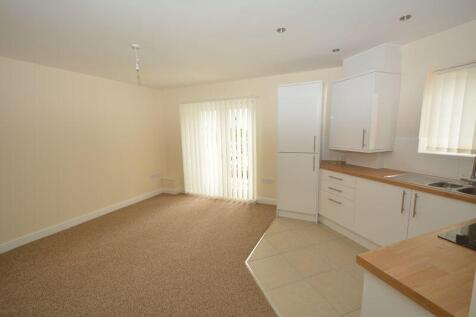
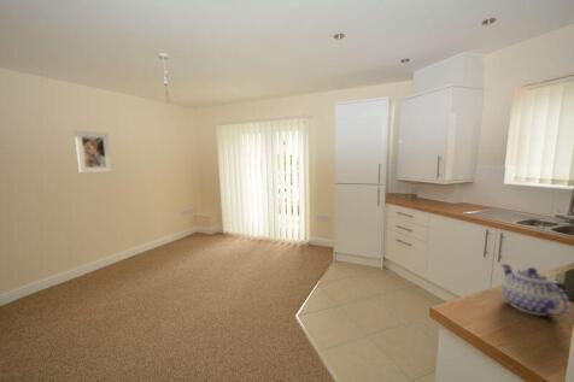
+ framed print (94, 152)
+ teapot (529, 287)
